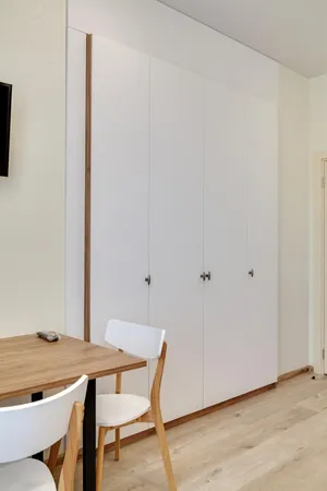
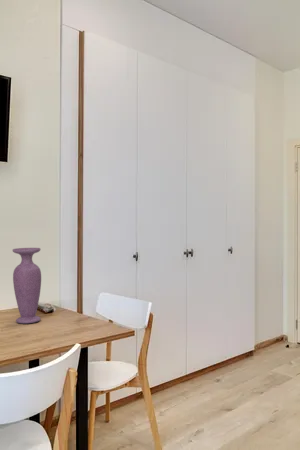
+ vase (26, 284)
